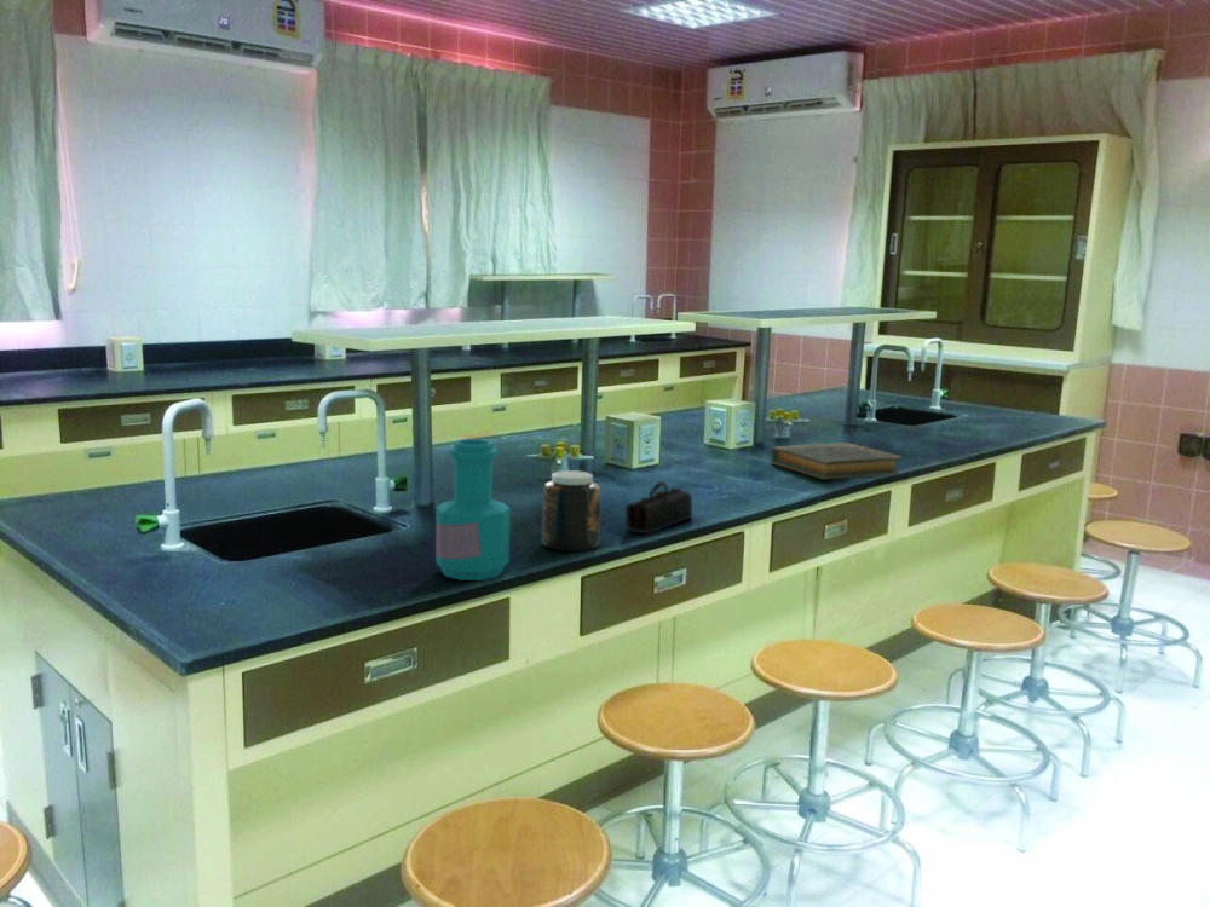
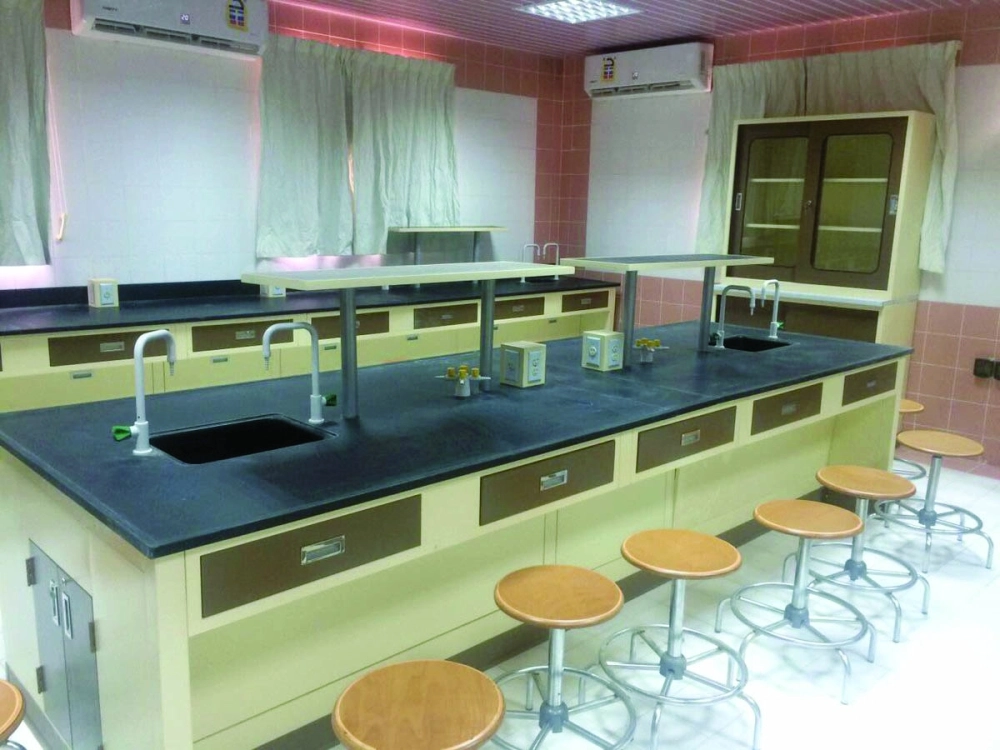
- jar (571, 509)
- bottle (473, 507)
- hardback book (836, 460)
- pencil case (659, 502)
